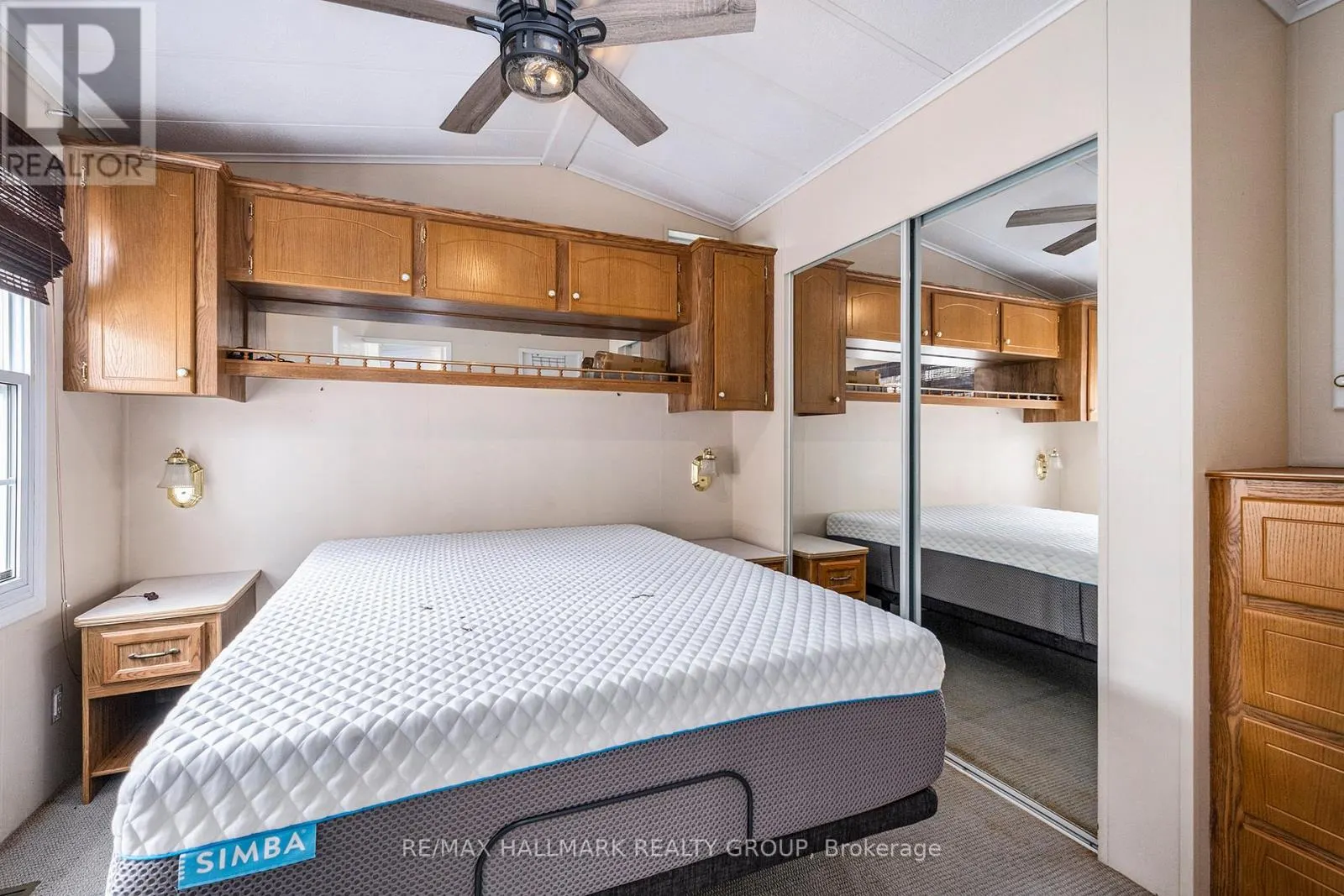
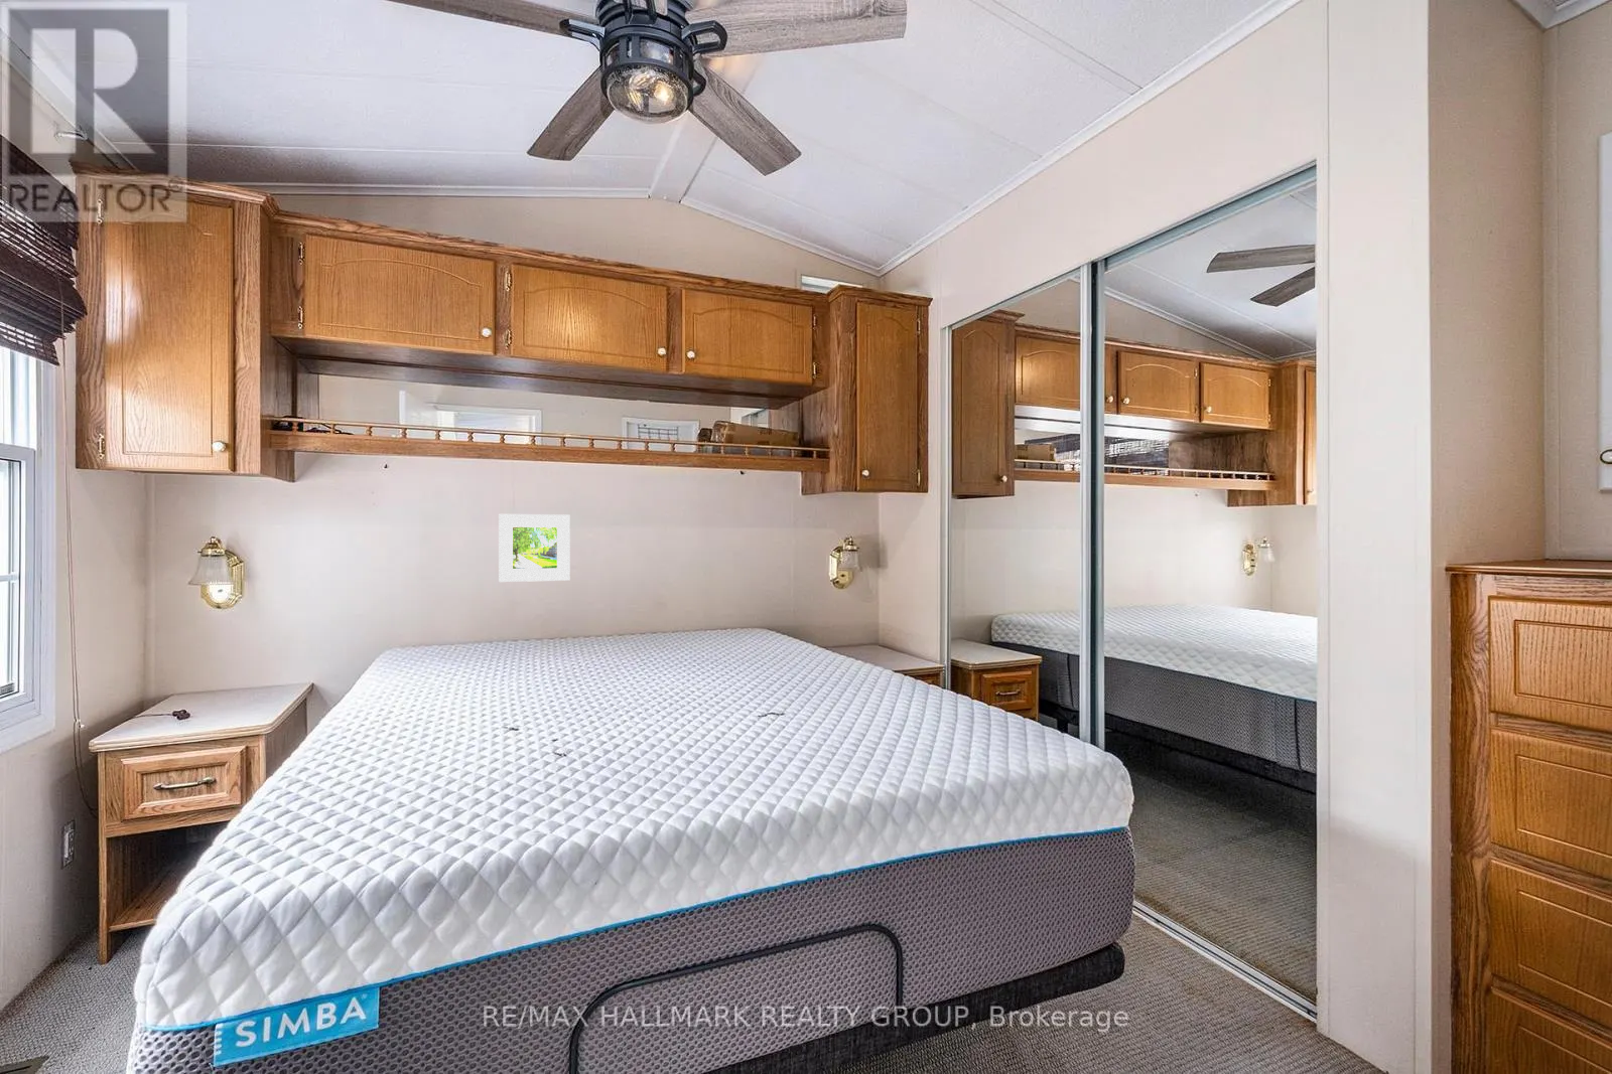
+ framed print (534, 548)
